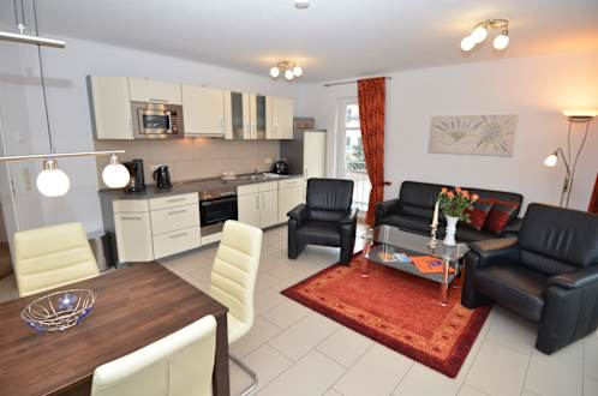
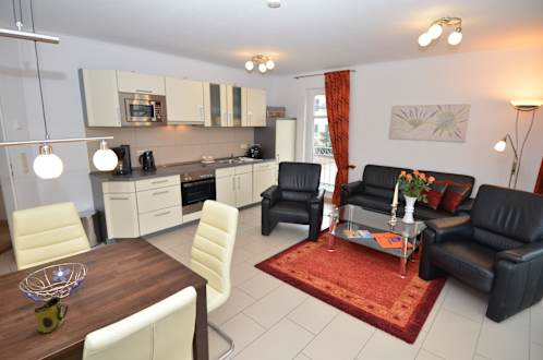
+ mug (51, 313)
